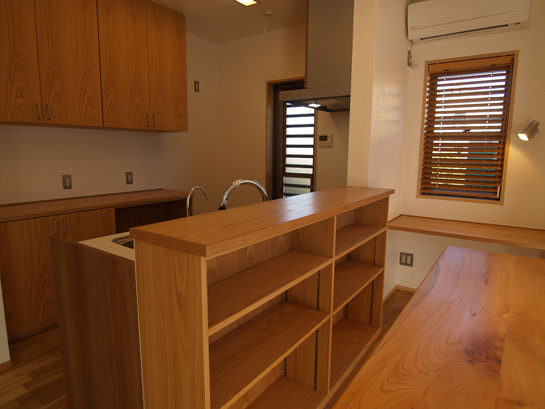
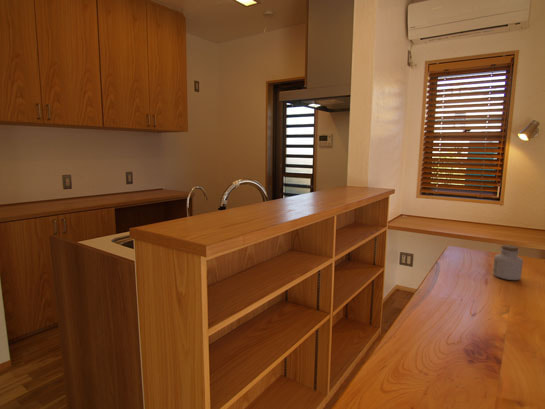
+ jar (508, 261)
